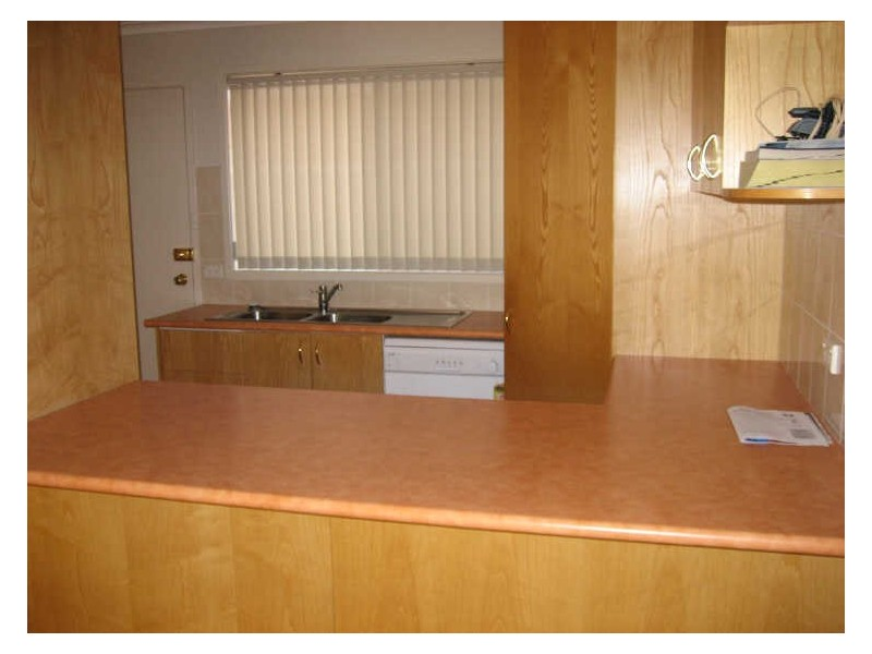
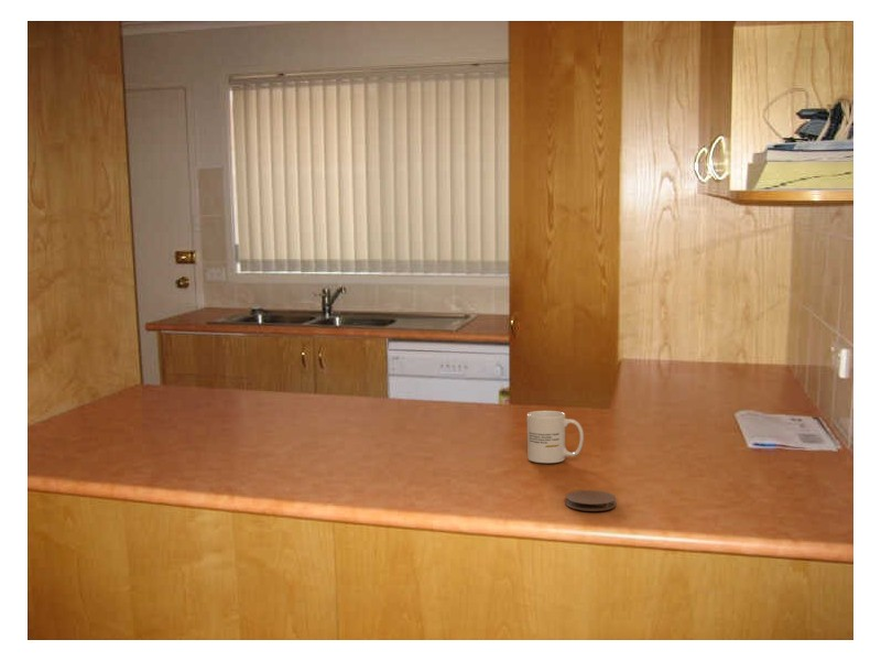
+ mug (553, 435)
+ coaster (590, 500)
